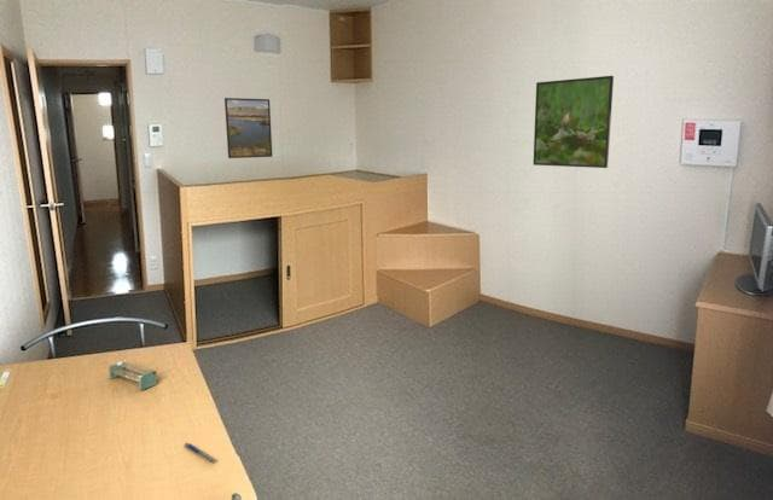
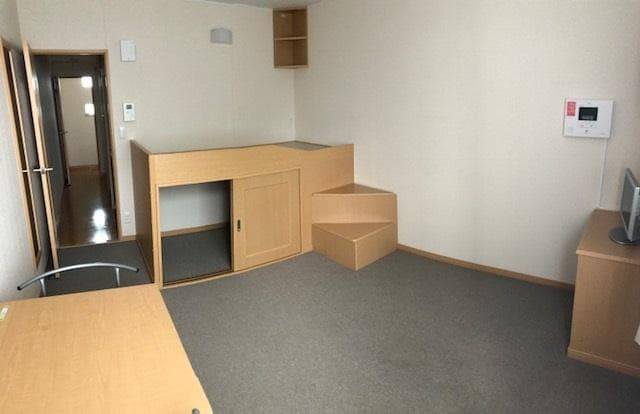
- pen (199, 452)
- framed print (249, 128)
- shelf (132, 373)
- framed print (570, 123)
